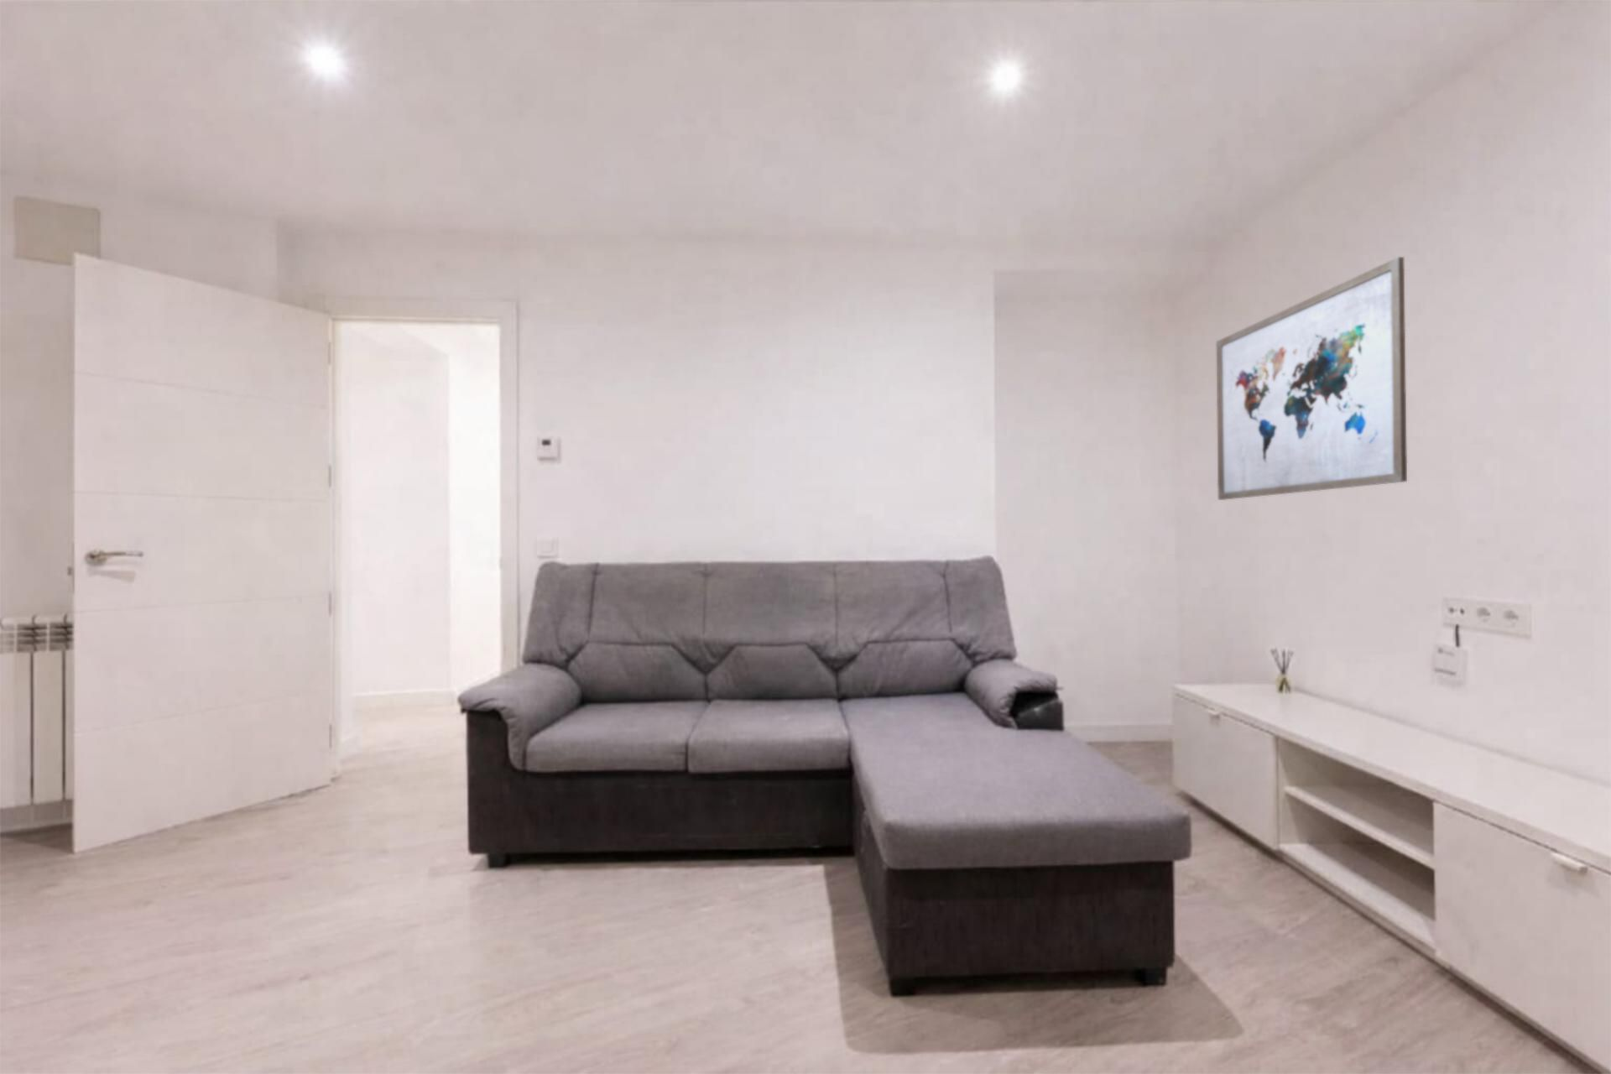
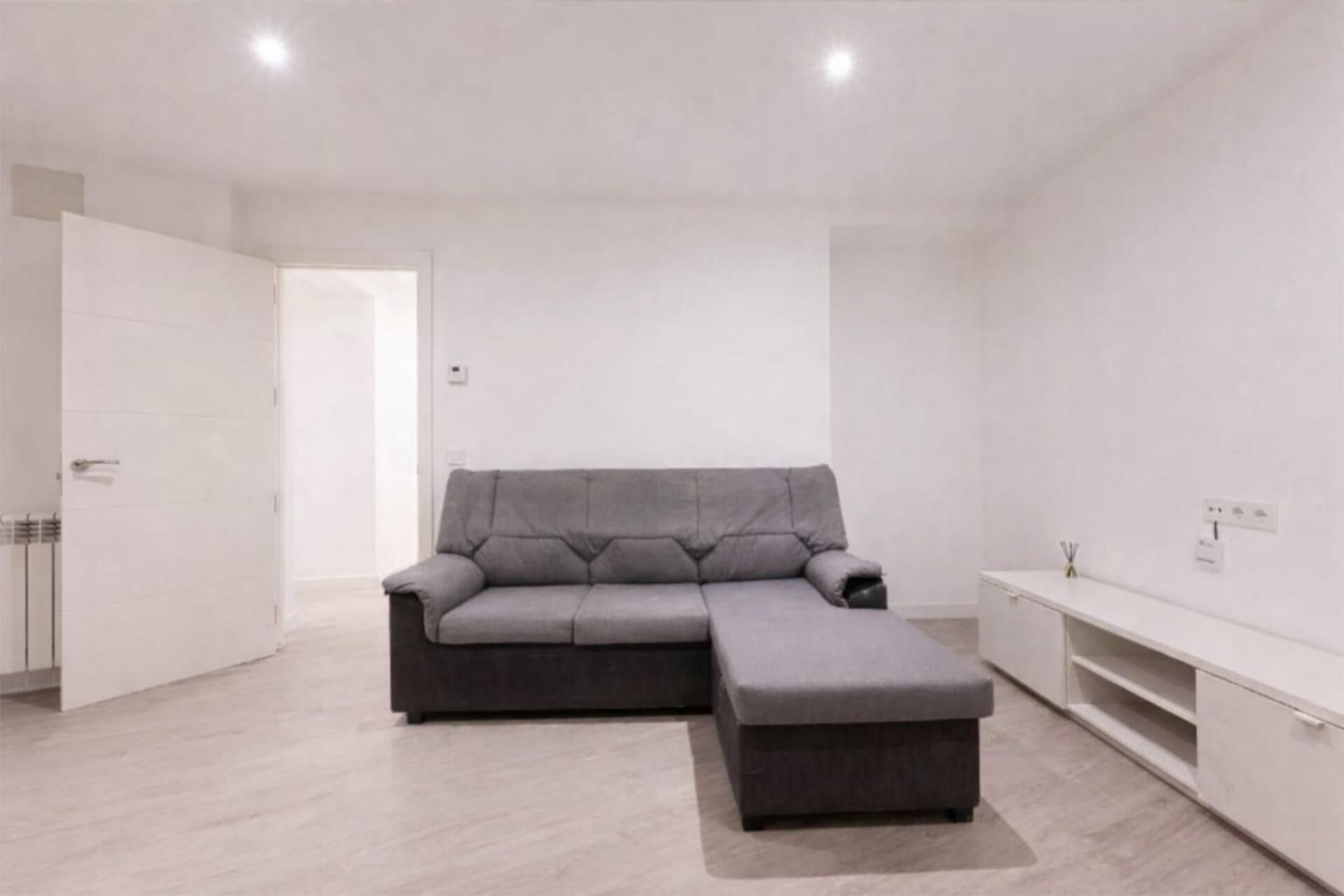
- wall art (1295, 398)
